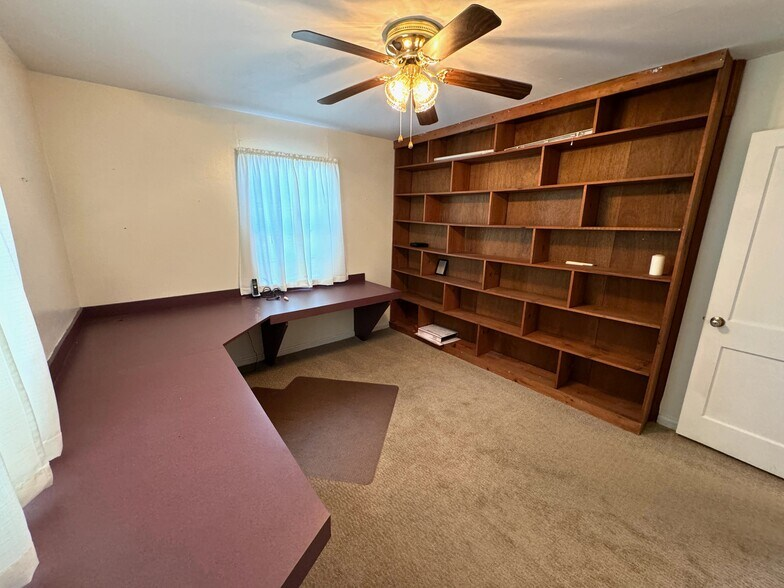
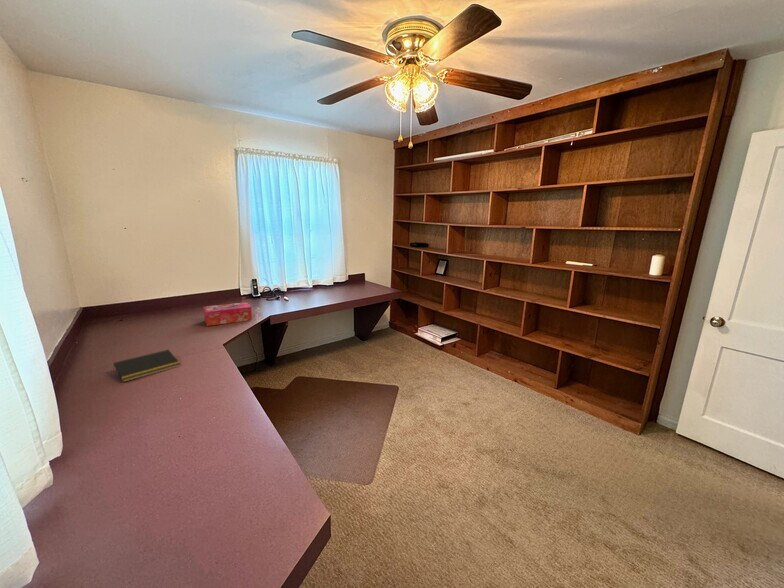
+ tissue box (227, 313)
+ notepad (147, 364)
